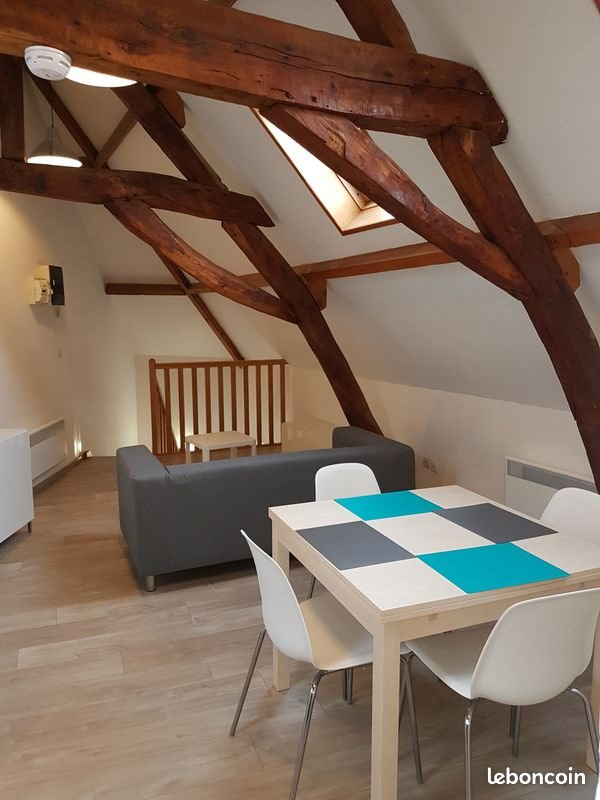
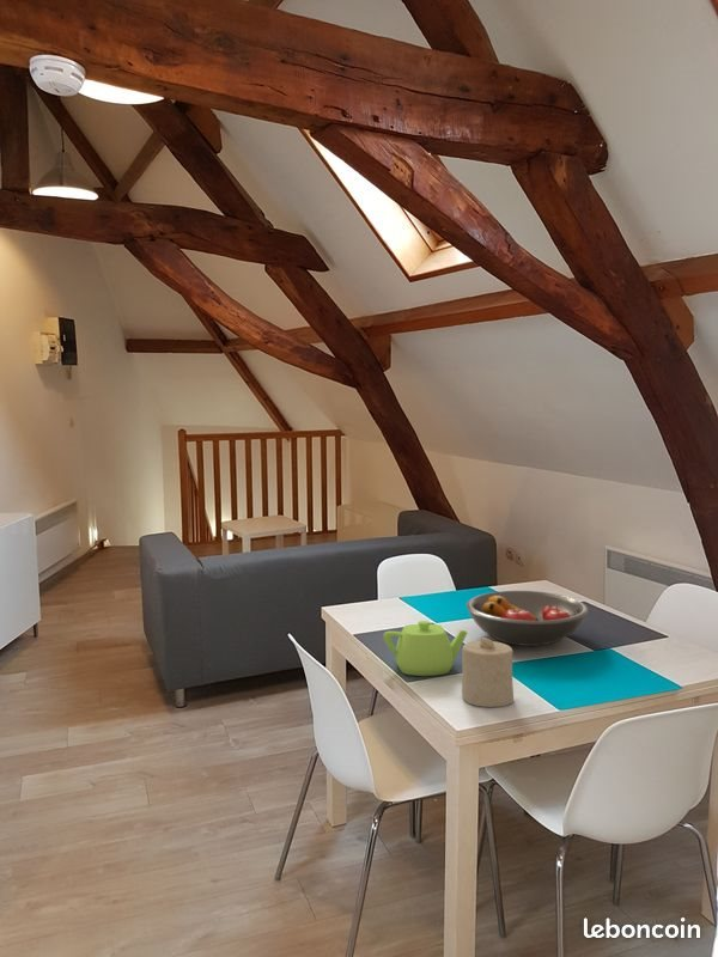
+ teapot (425, 644)
+ candle (487, 668)
+ fruit bowl (525, 616)
